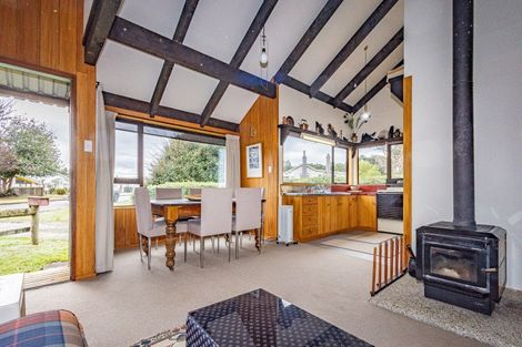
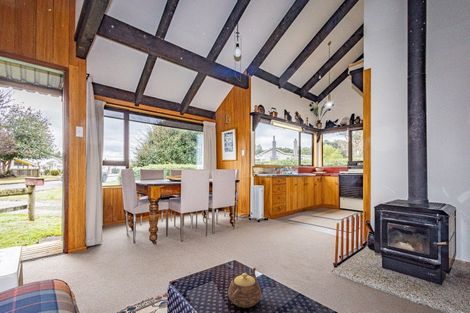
+ teapot (245, 286)
